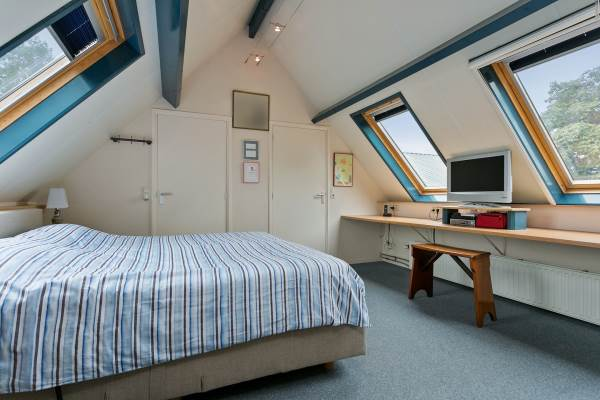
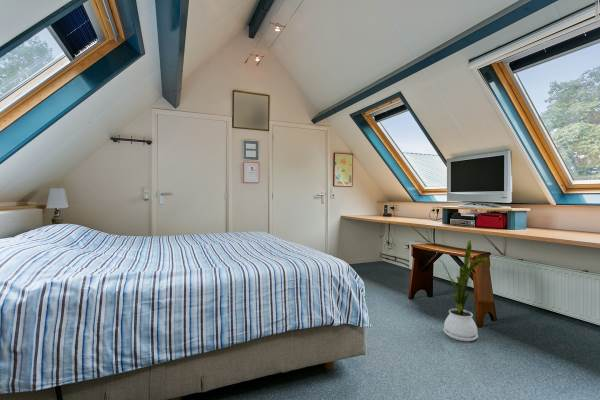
+ house plant (463, 288)
